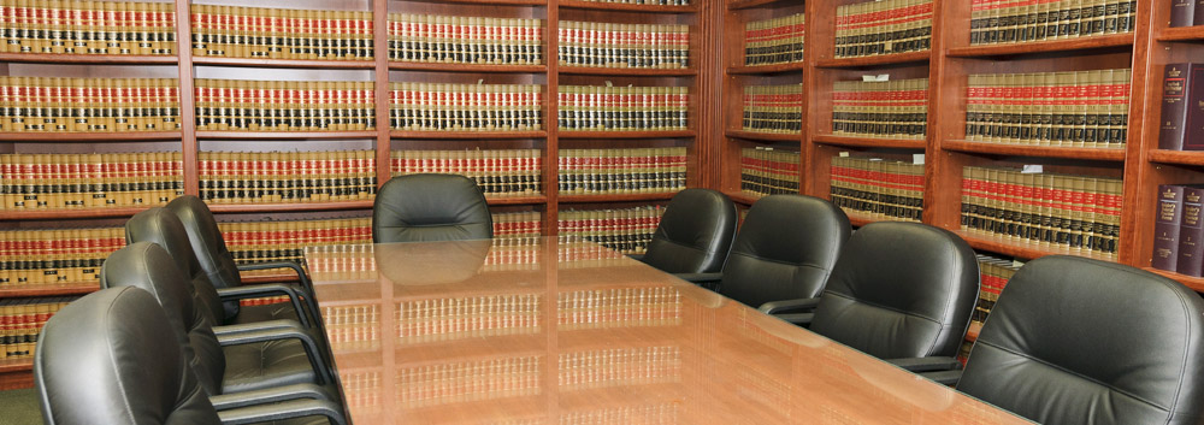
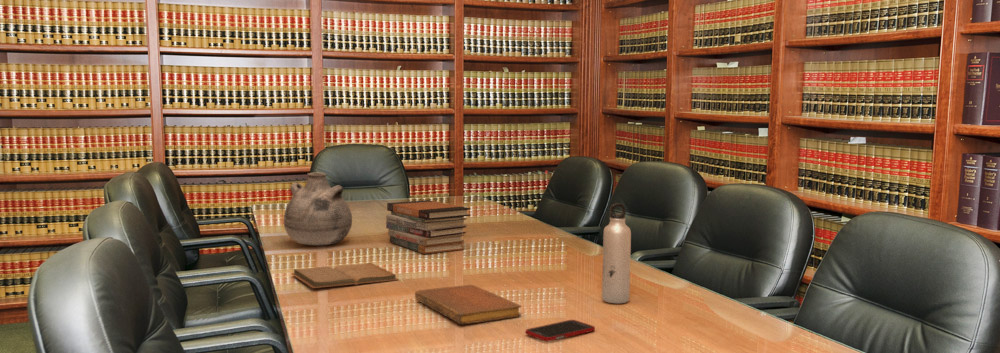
+ notebook (466, 302)
+ water bottle (616, 252)
+ book stack (426, 225)
+ book (344, 274)
+ vase (318, 208)
+ cell phone (560, 330)
